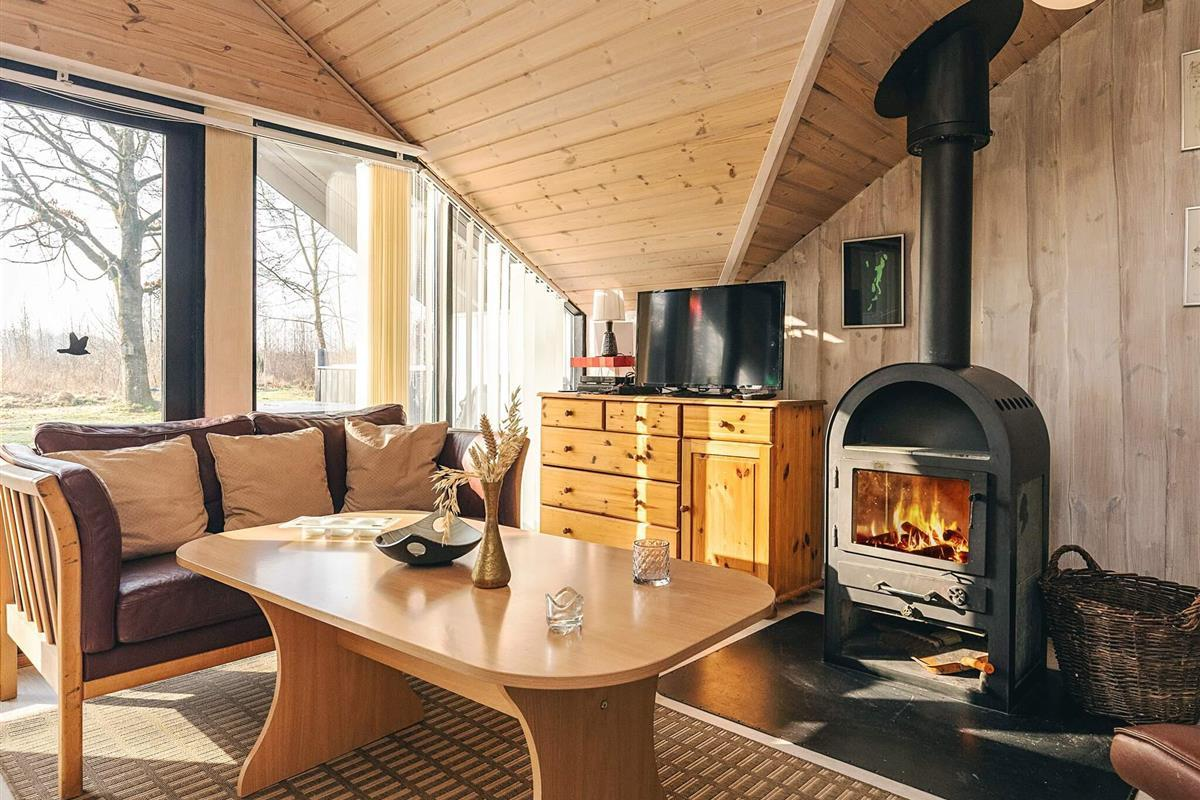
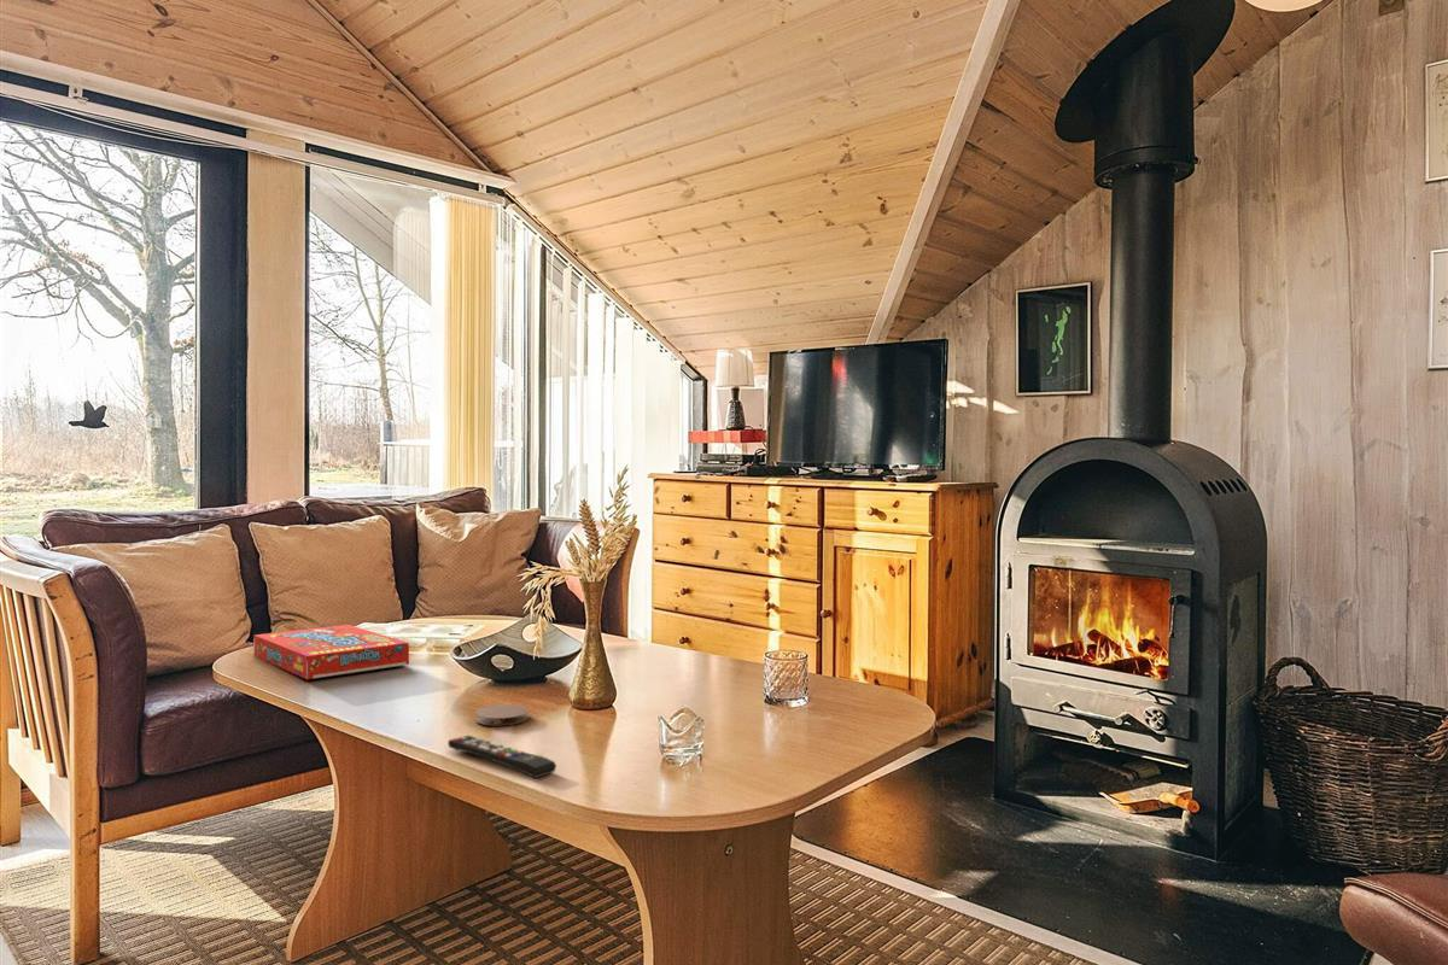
+ coaster (502, 714)
+ snack box (329, 649)
+ remote control (500, 754)
